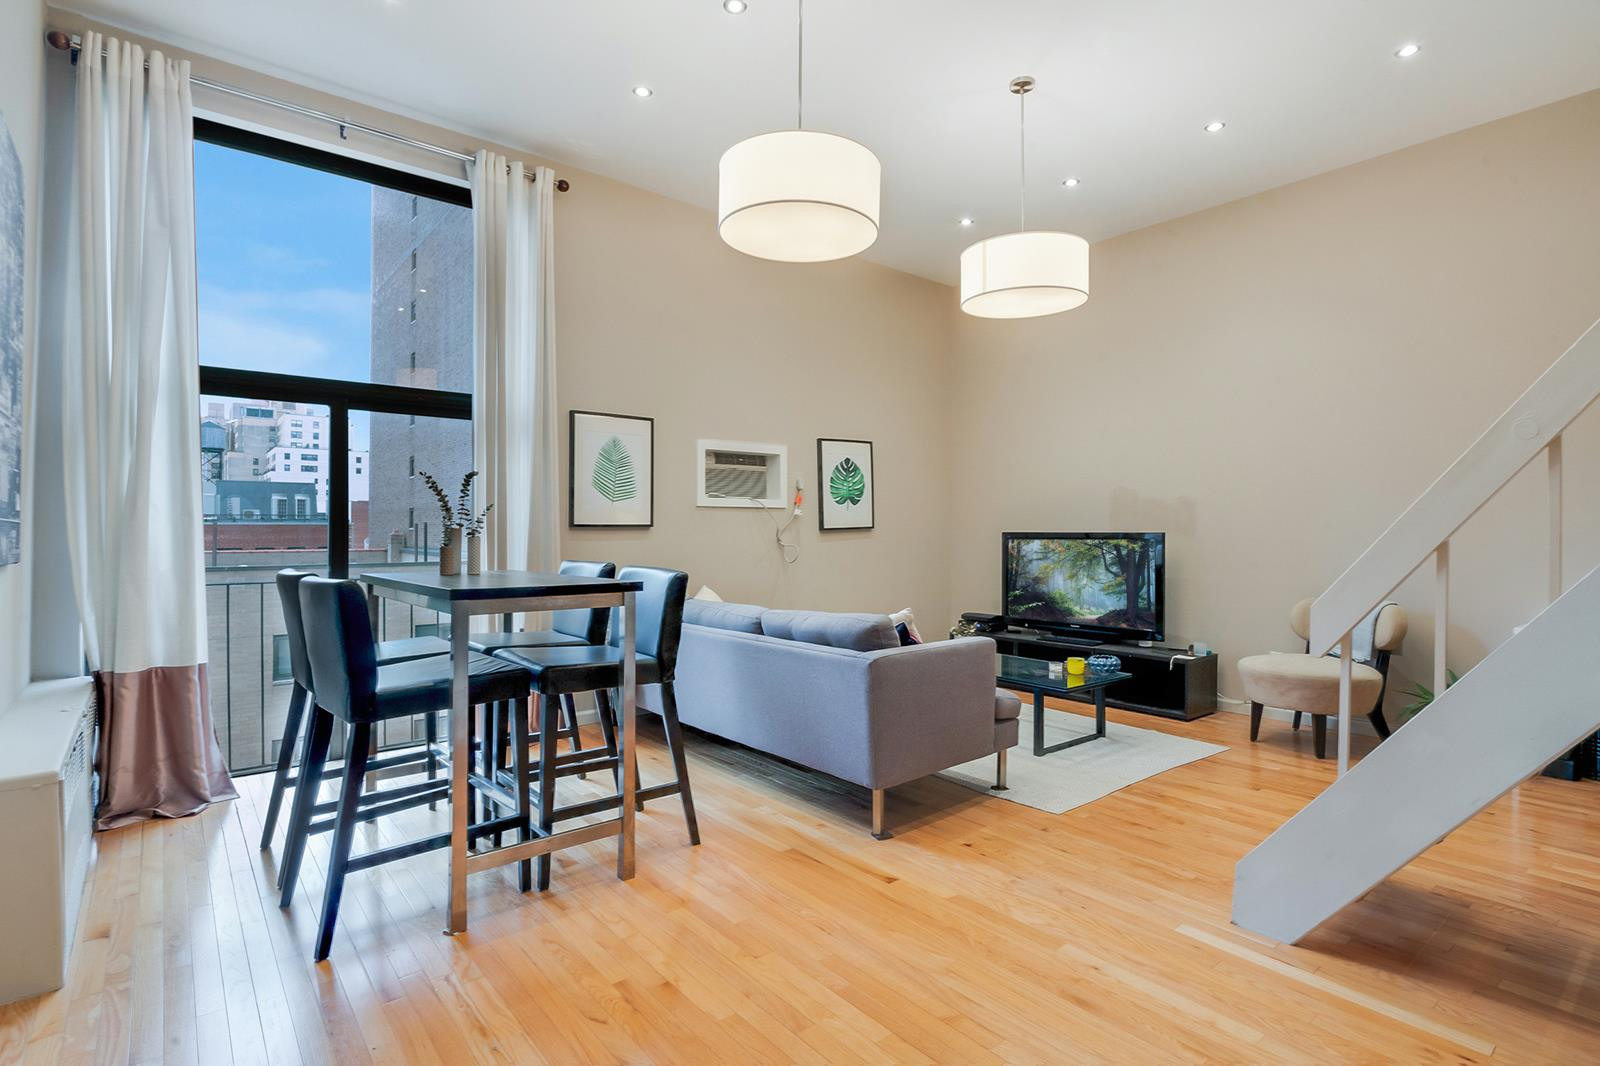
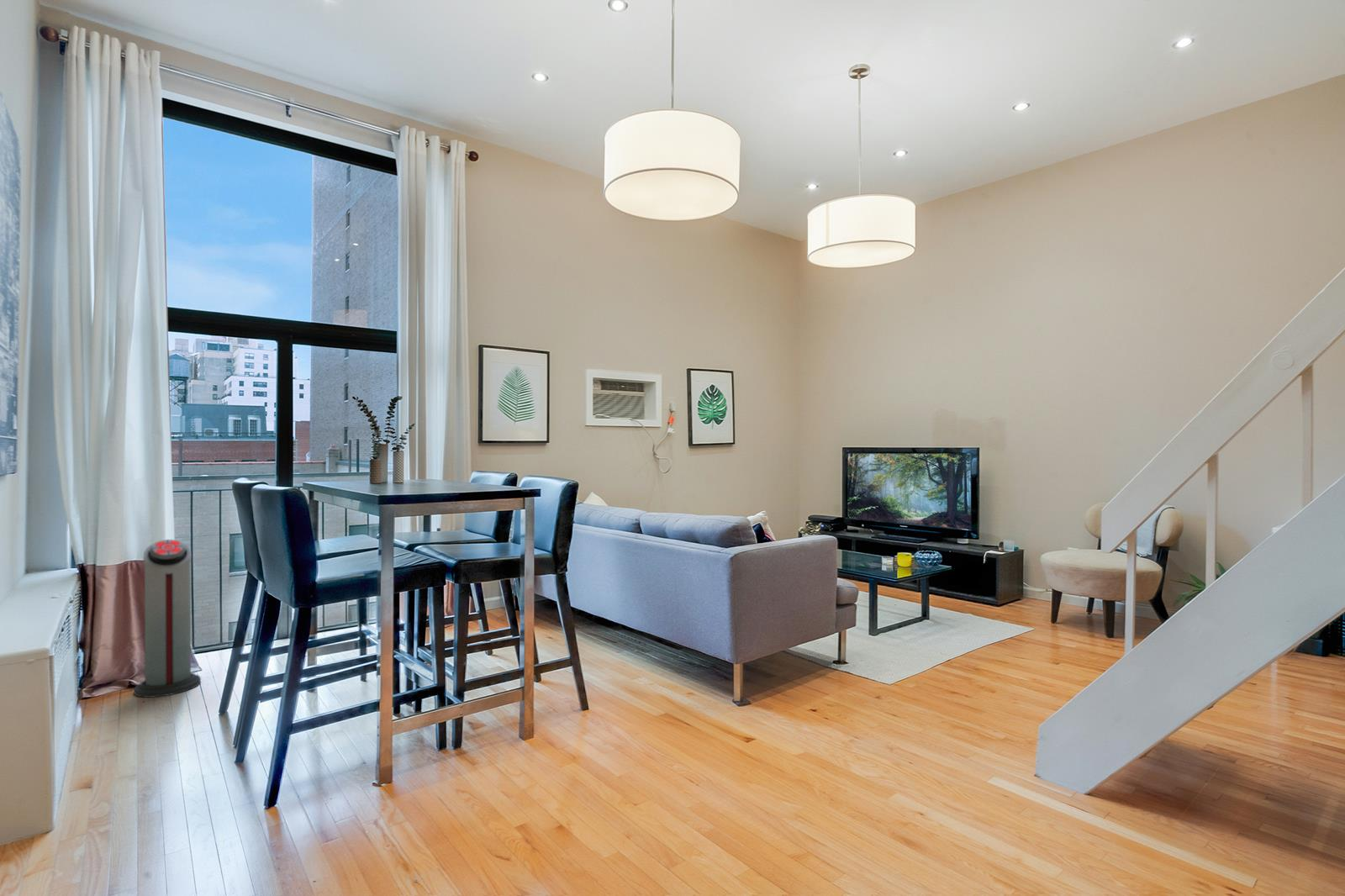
+ air purifier (167, 614)
